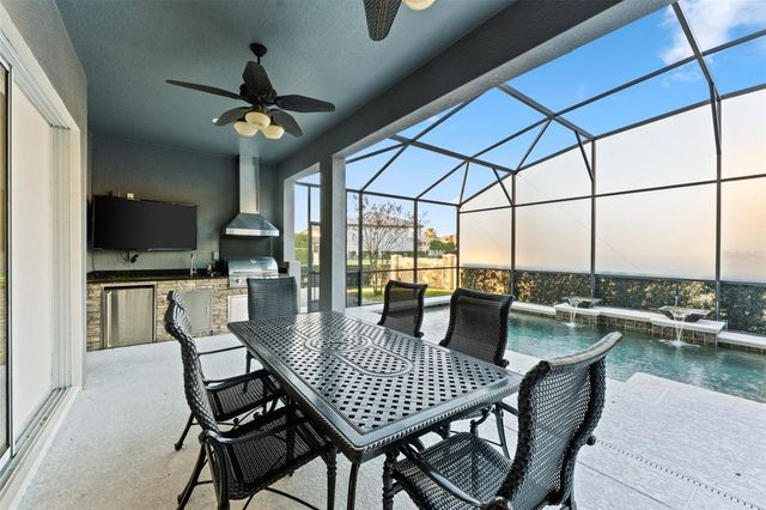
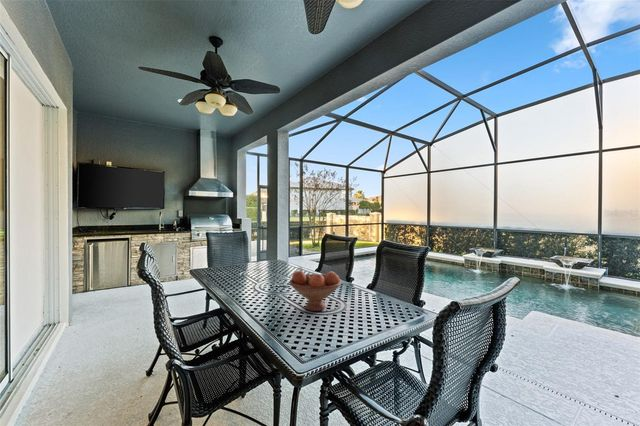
+ fruit bowl (315, 288)
